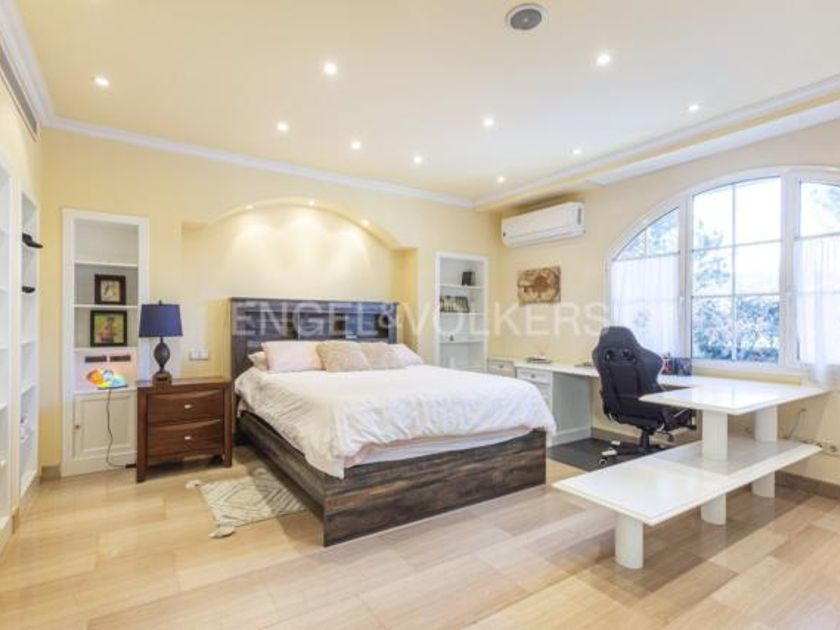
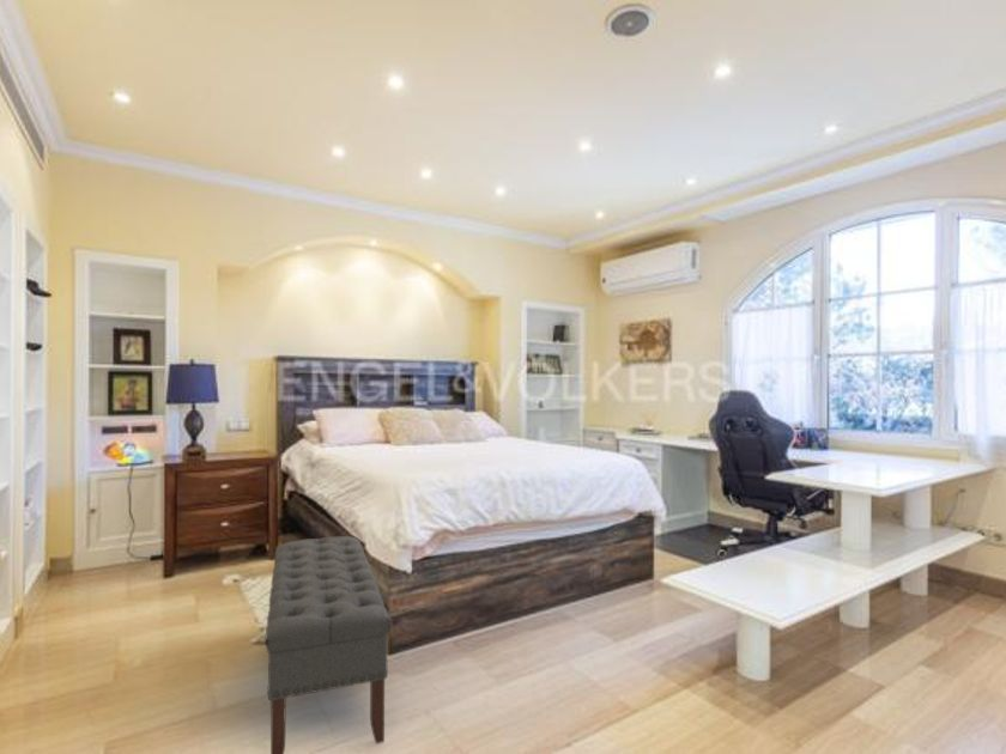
+ bench (322, 624)
